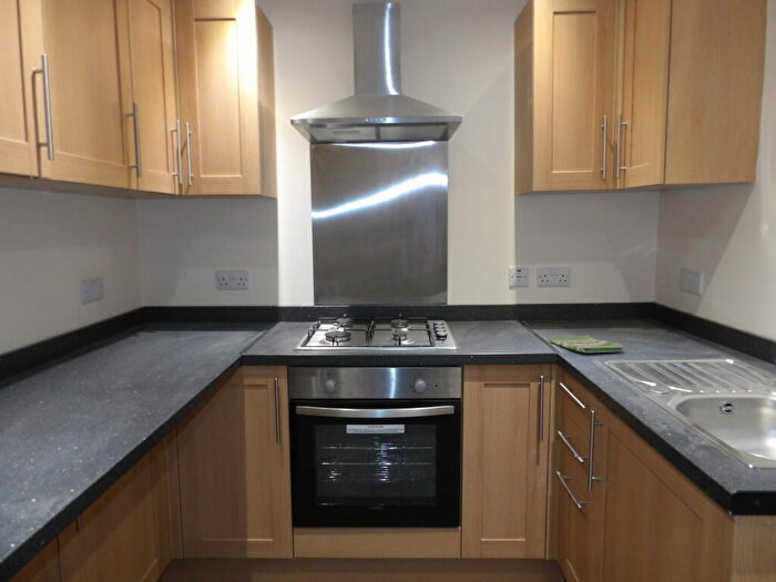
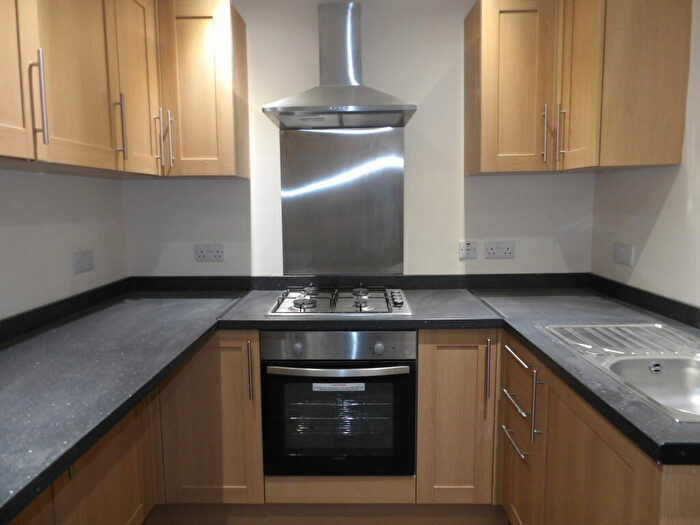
- dish towel (584, 343)
